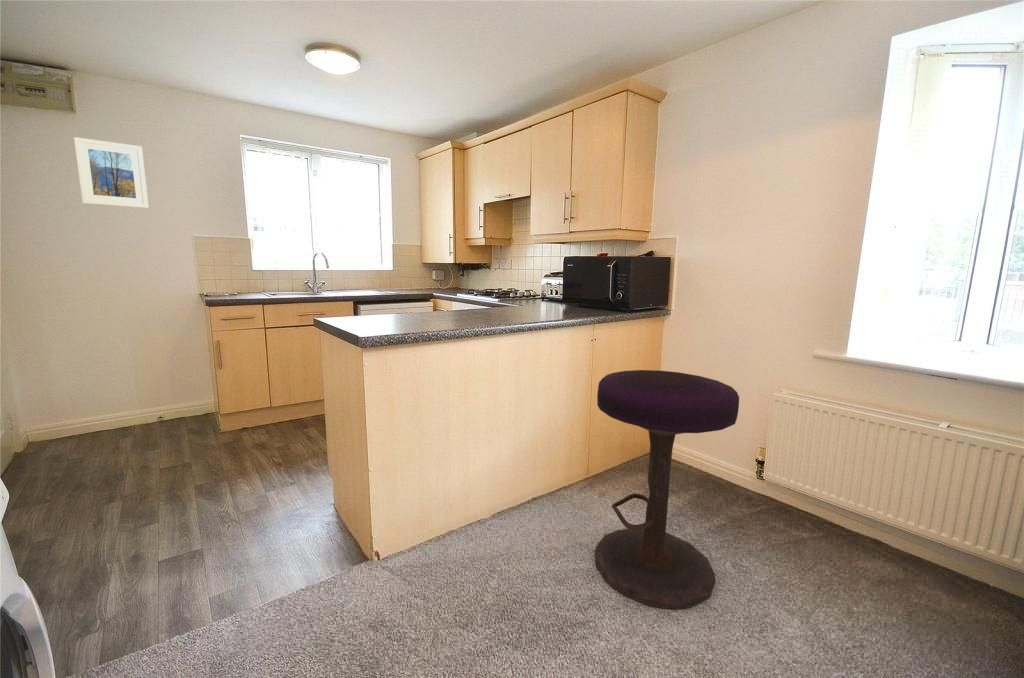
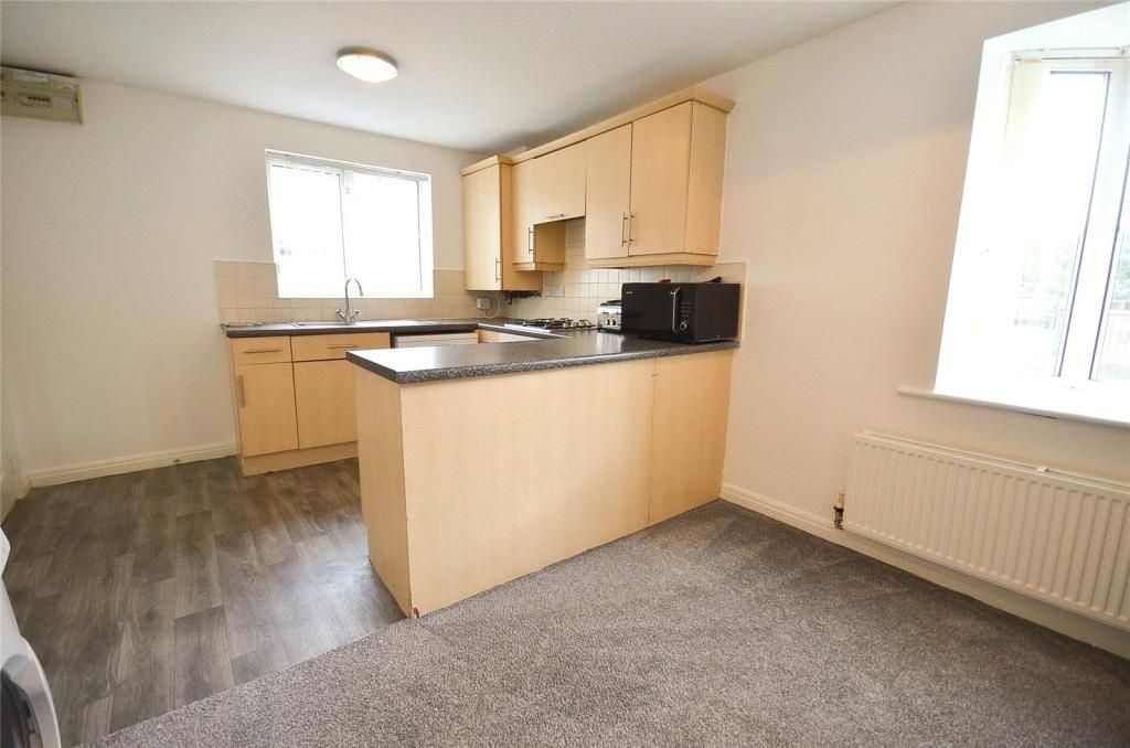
- stool (659, 473)
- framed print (112, 174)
